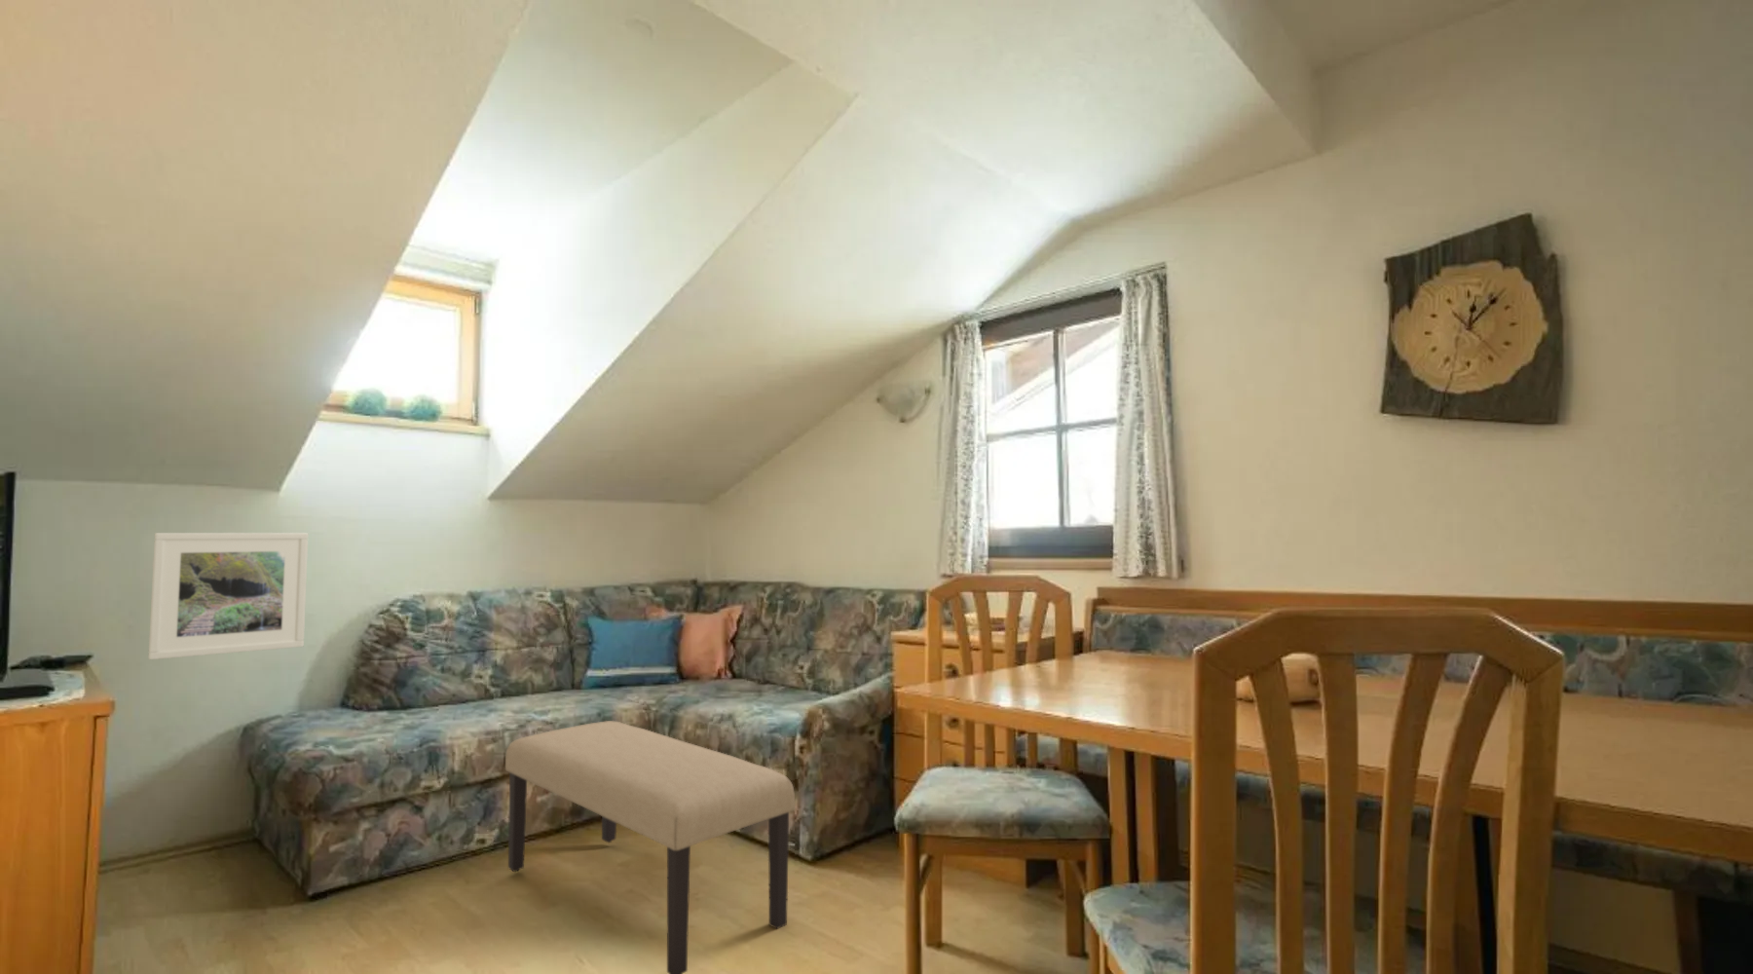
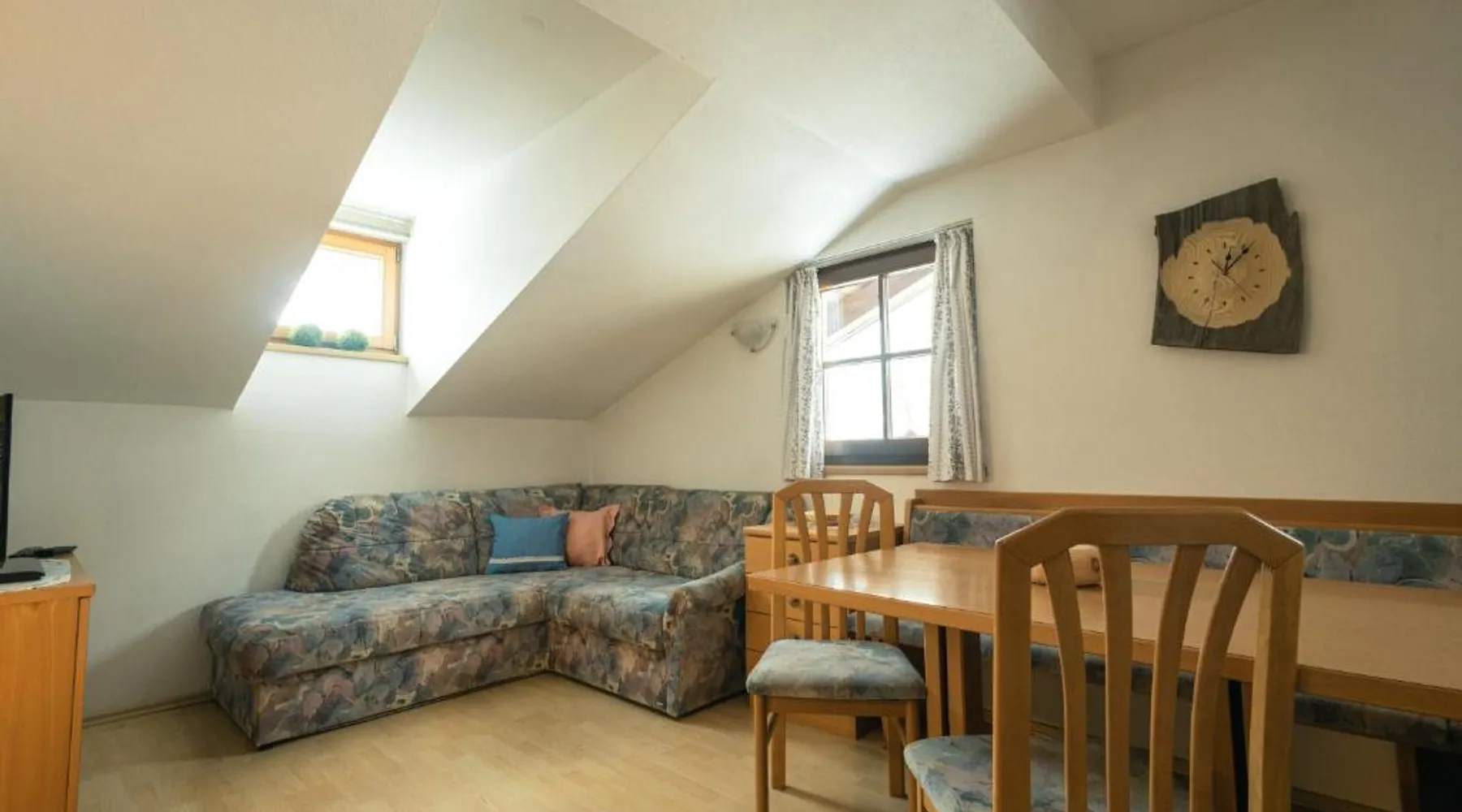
- bench (638, 822)
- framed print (233, 593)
